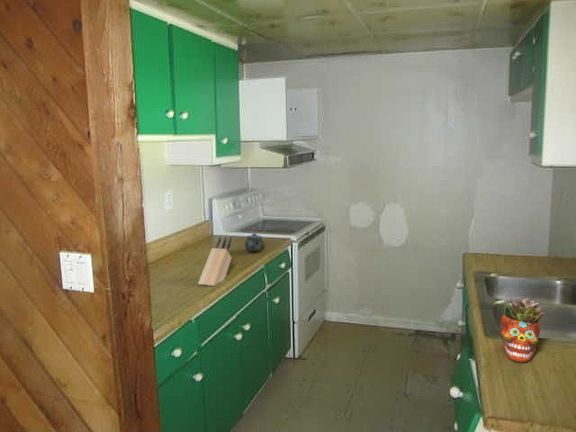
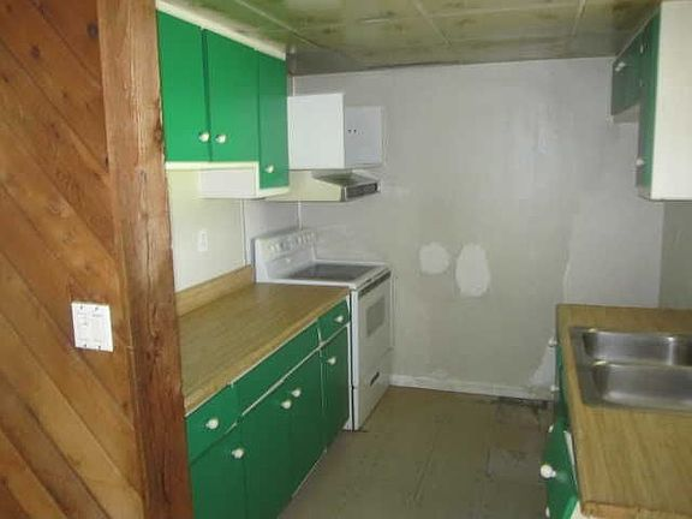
- chinaware (254, 242)
- knife block (216, 259)
- succulent planter (522, 326)
